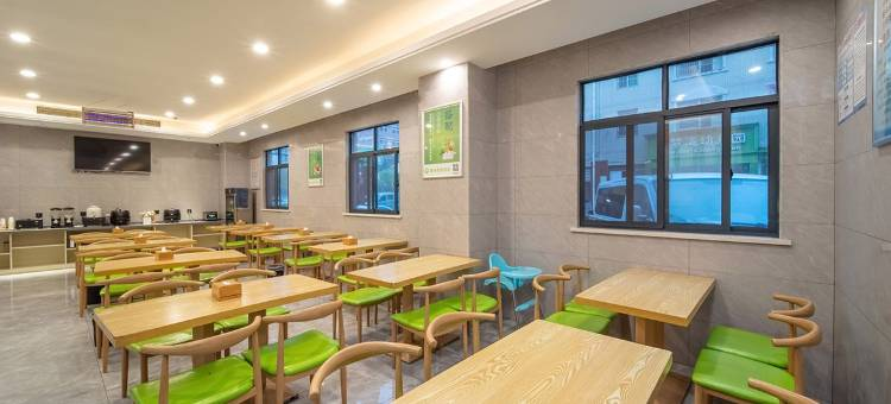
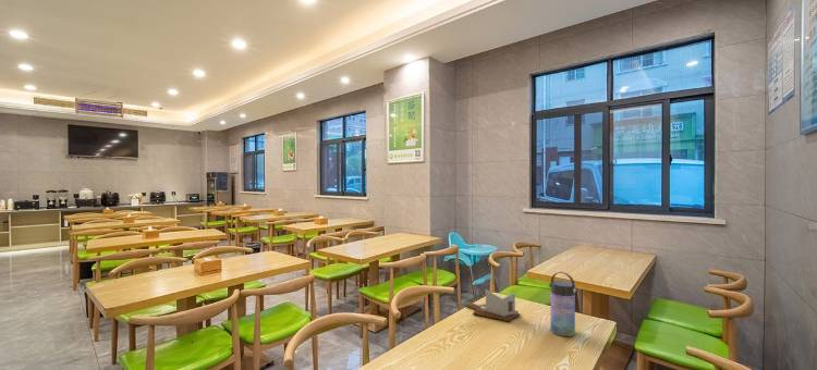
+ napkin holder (492, 299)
+ water bottle (562, 301)
